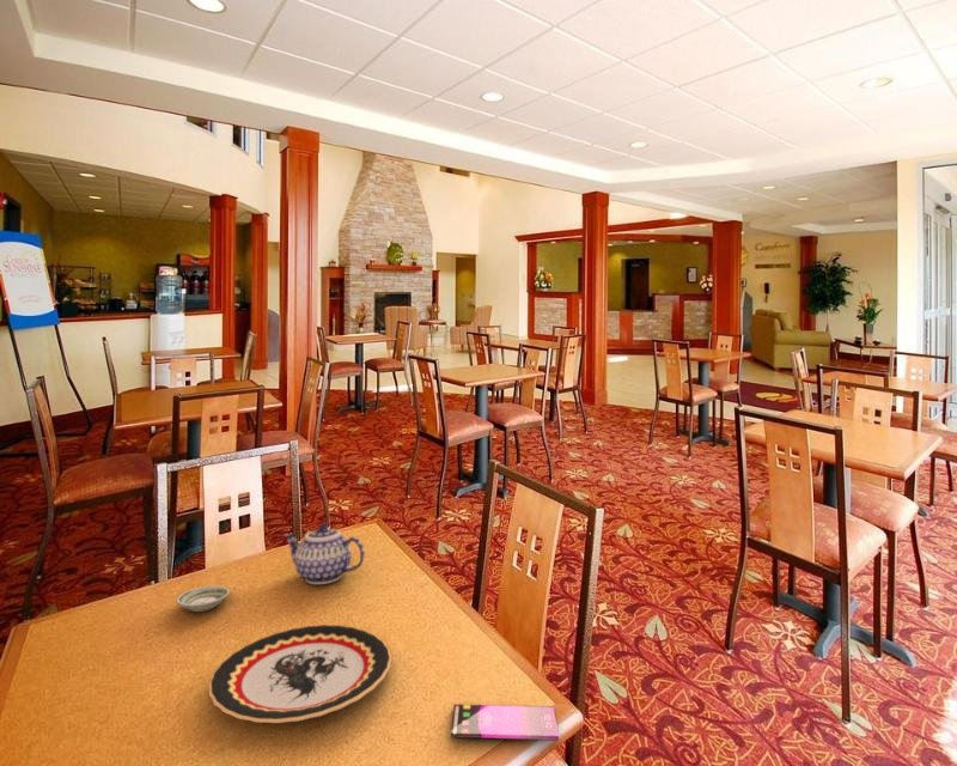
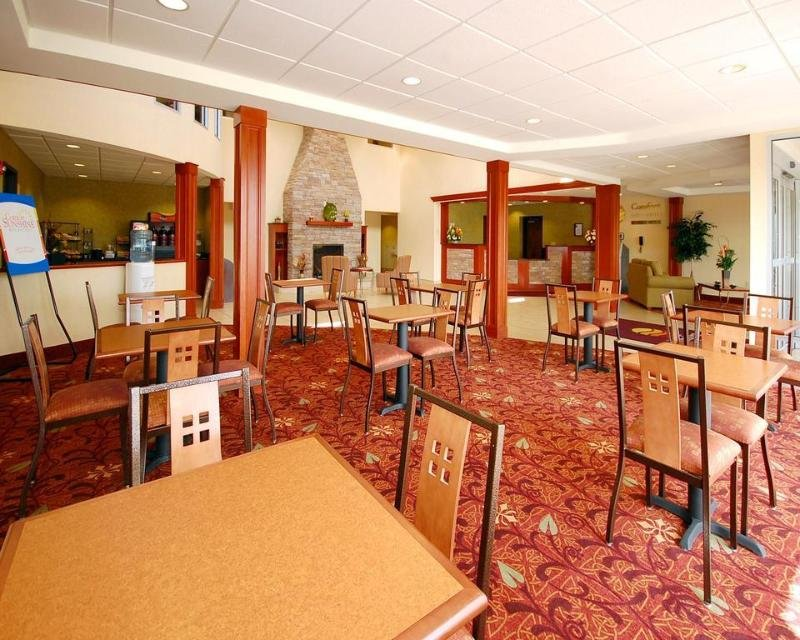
- teapot (323, 551)
- smartphone (504, 721)
- plate (304, 671)
- saucer (203, 600)
